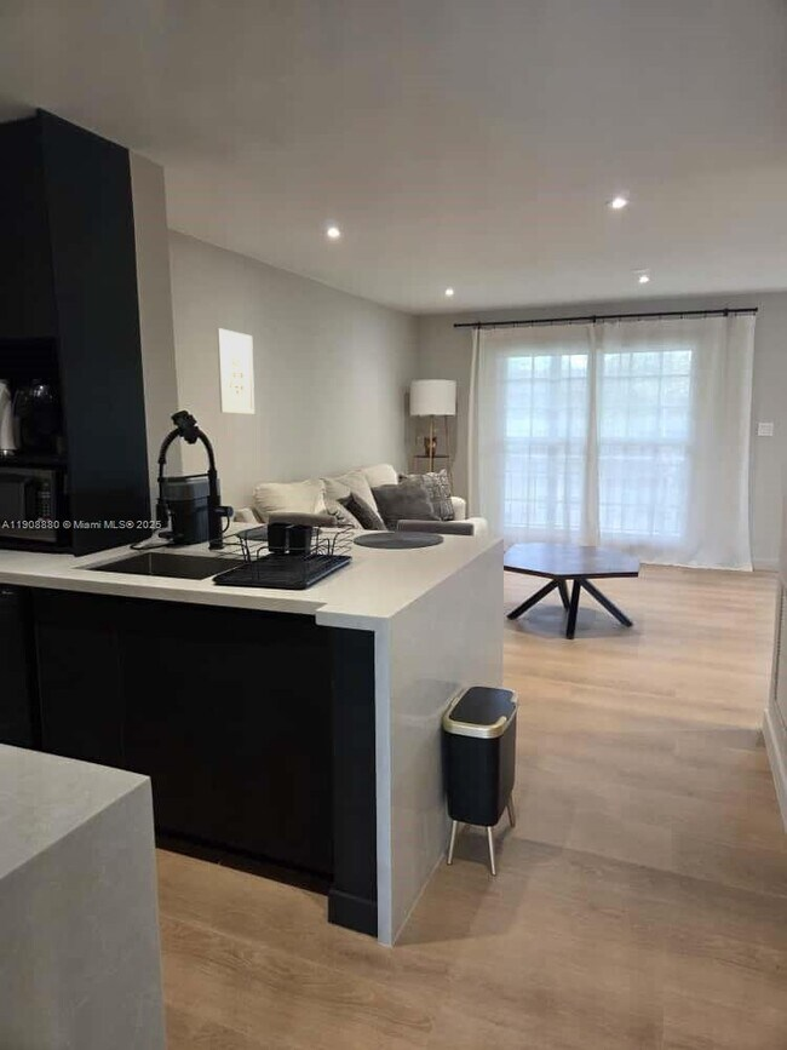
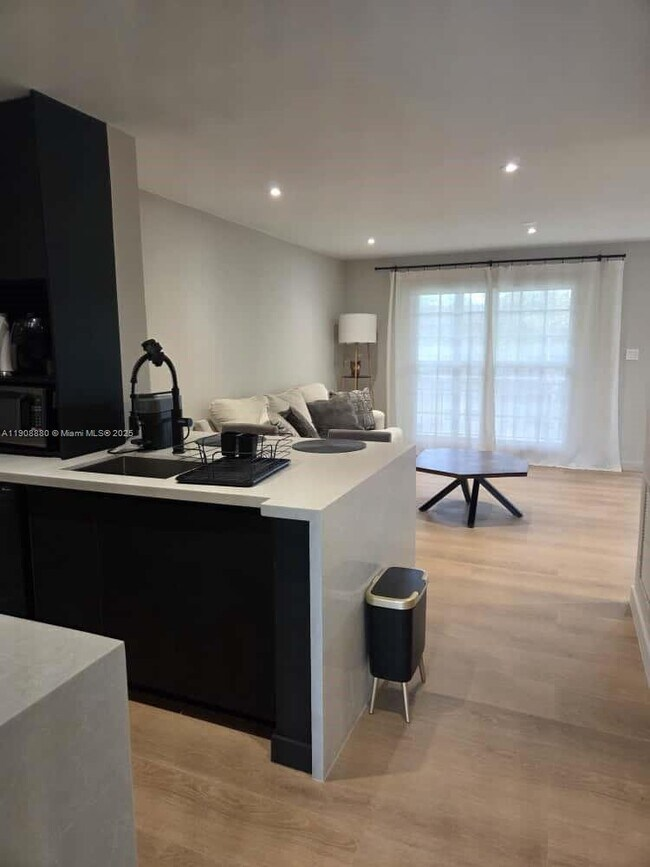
- wall art (236, 373)
